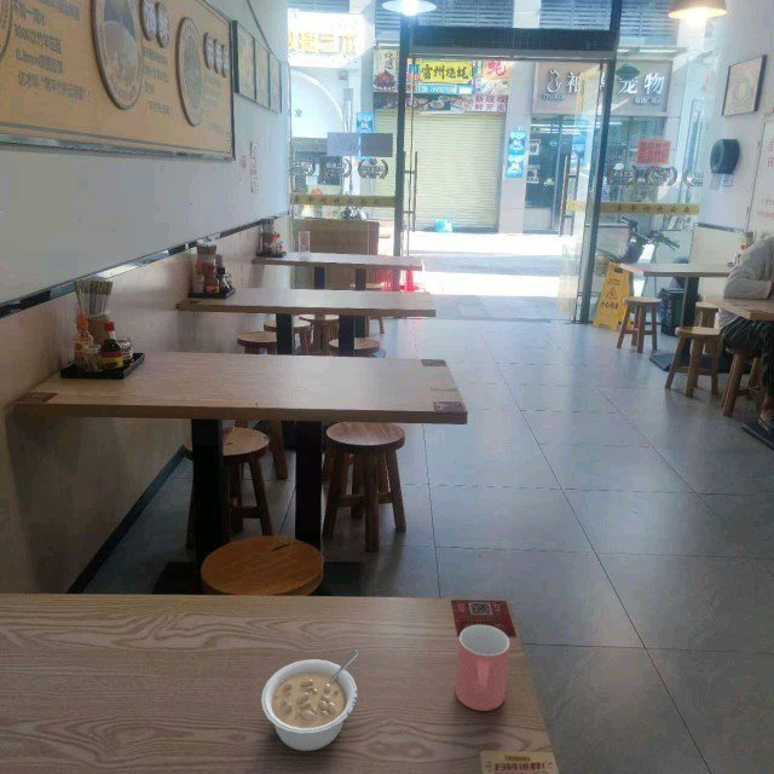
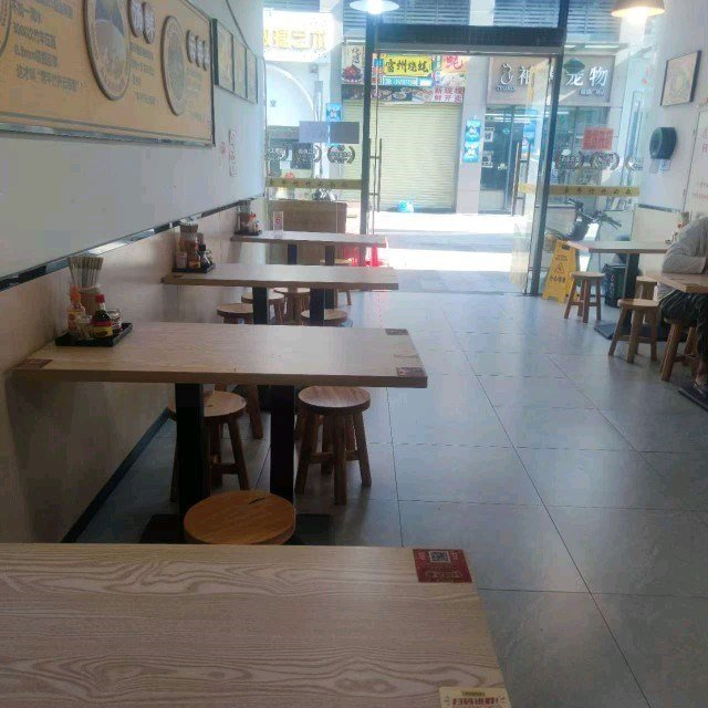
- legume (310, 703)
- cup (481, 674)
